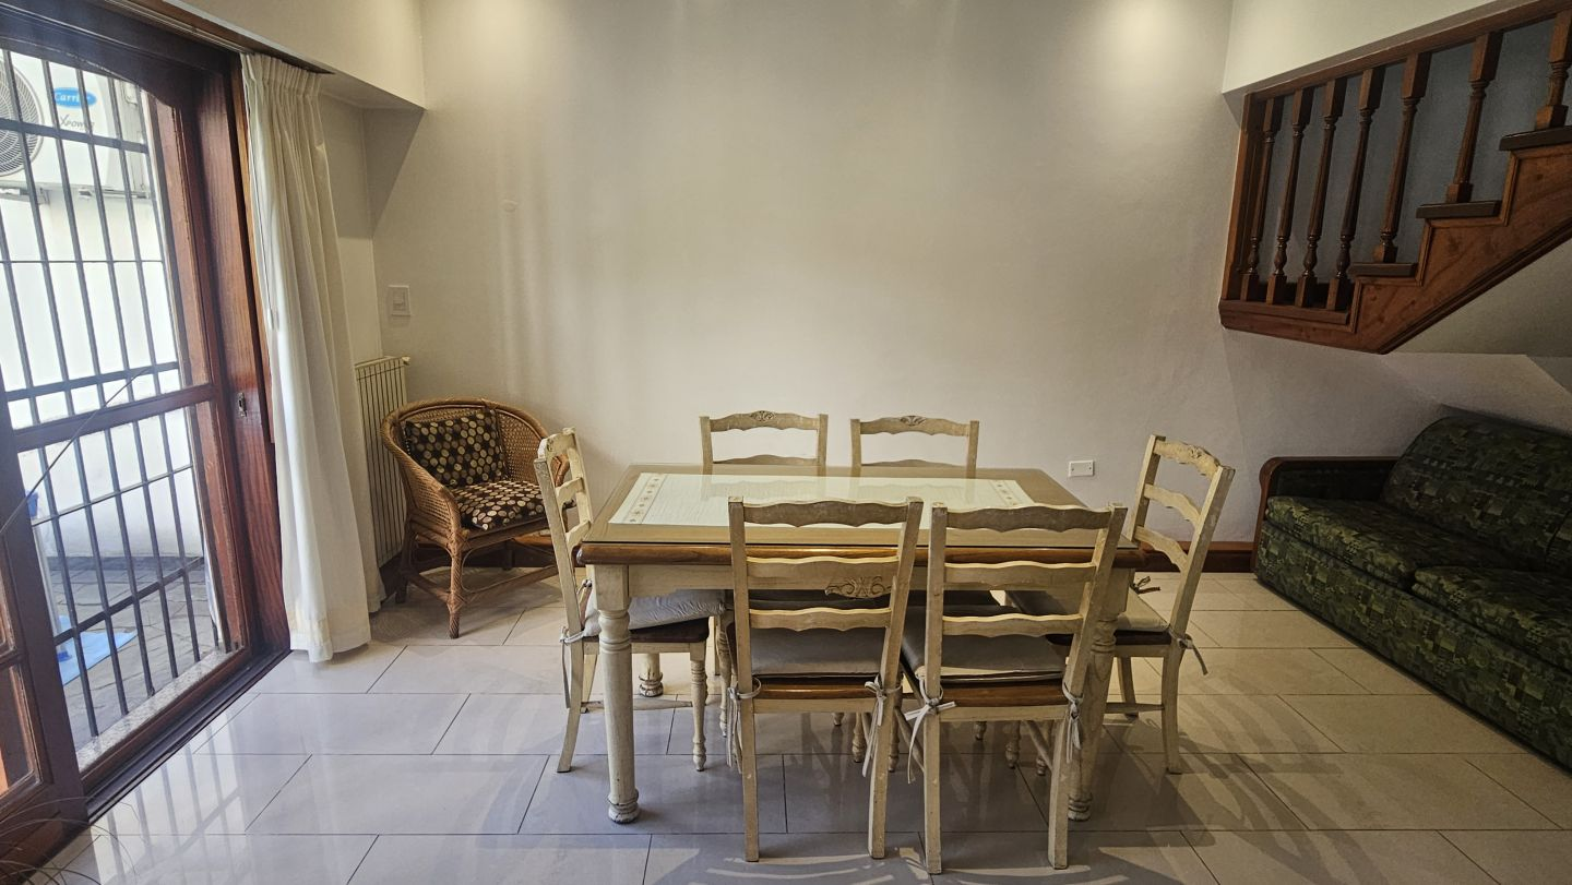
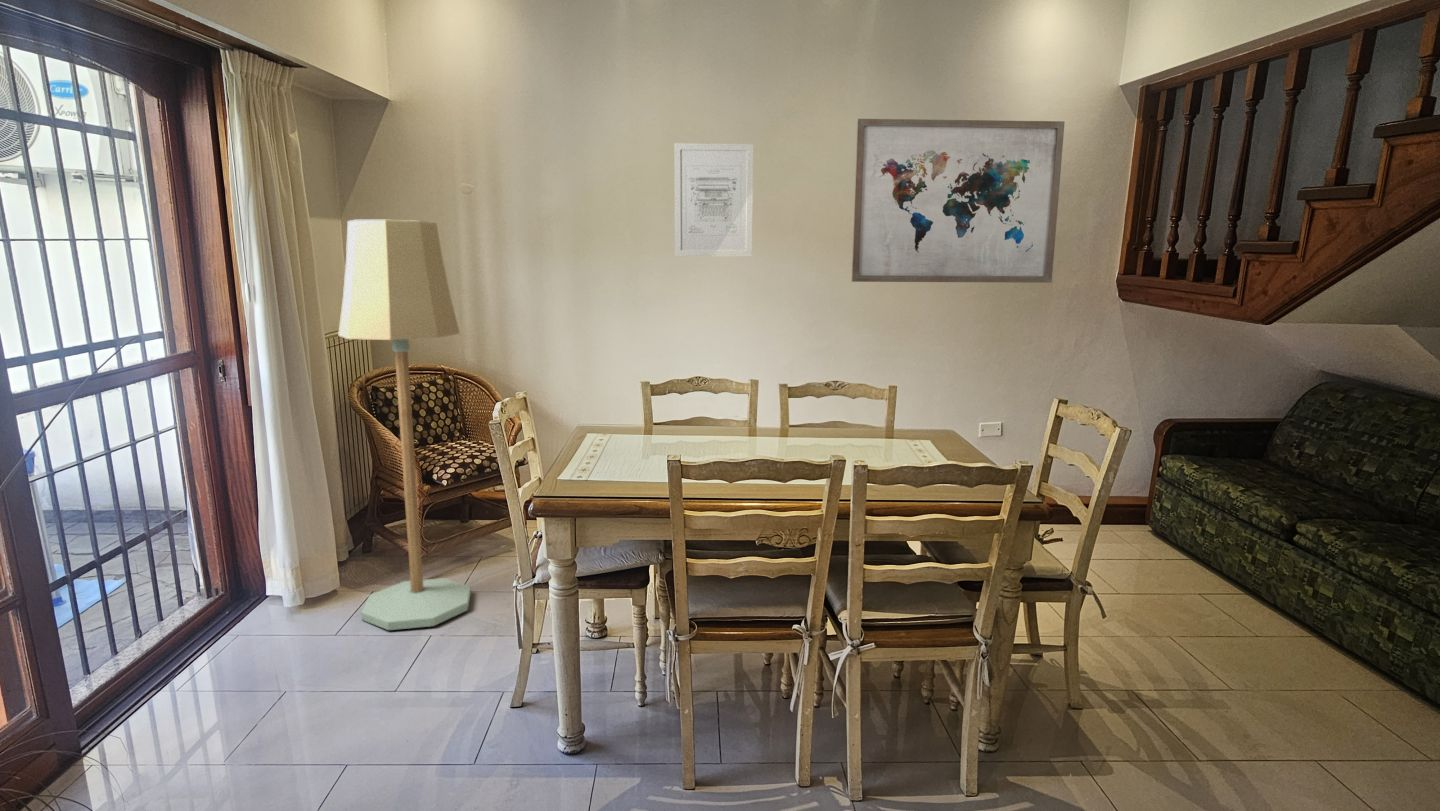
+ floor lamp (406, 422)
+ wall art (956, 202)
+ wall art (713, 200)
